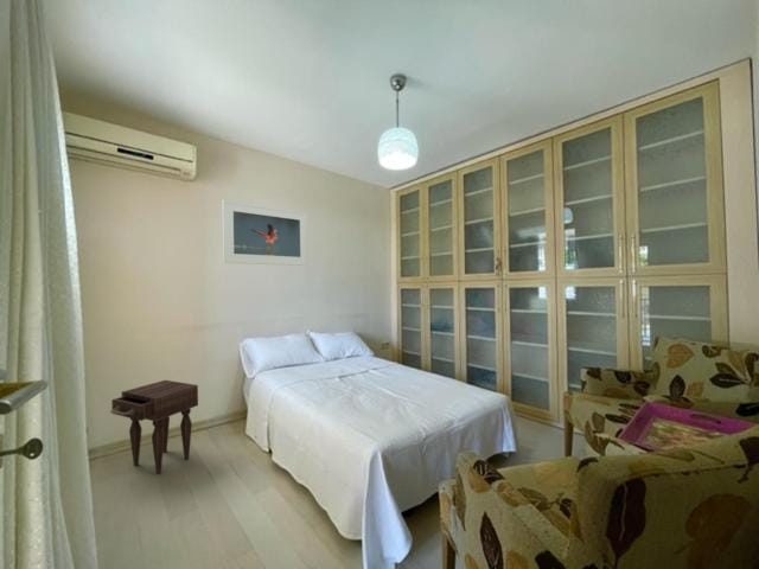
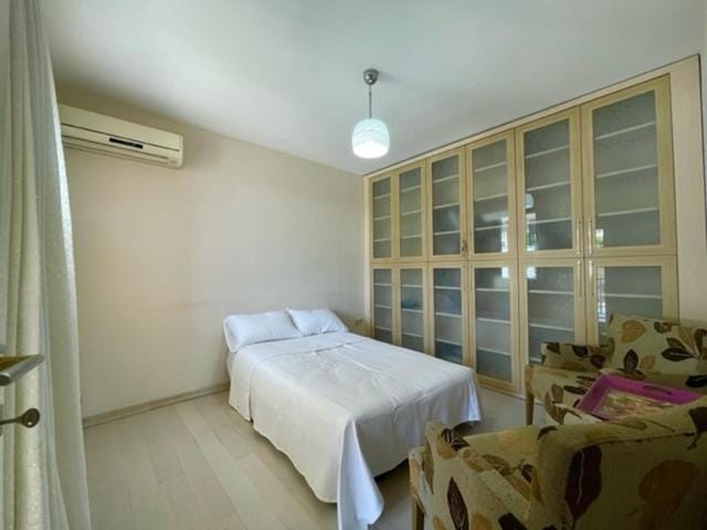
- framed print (268, 235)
- nightstand (153, 430)
